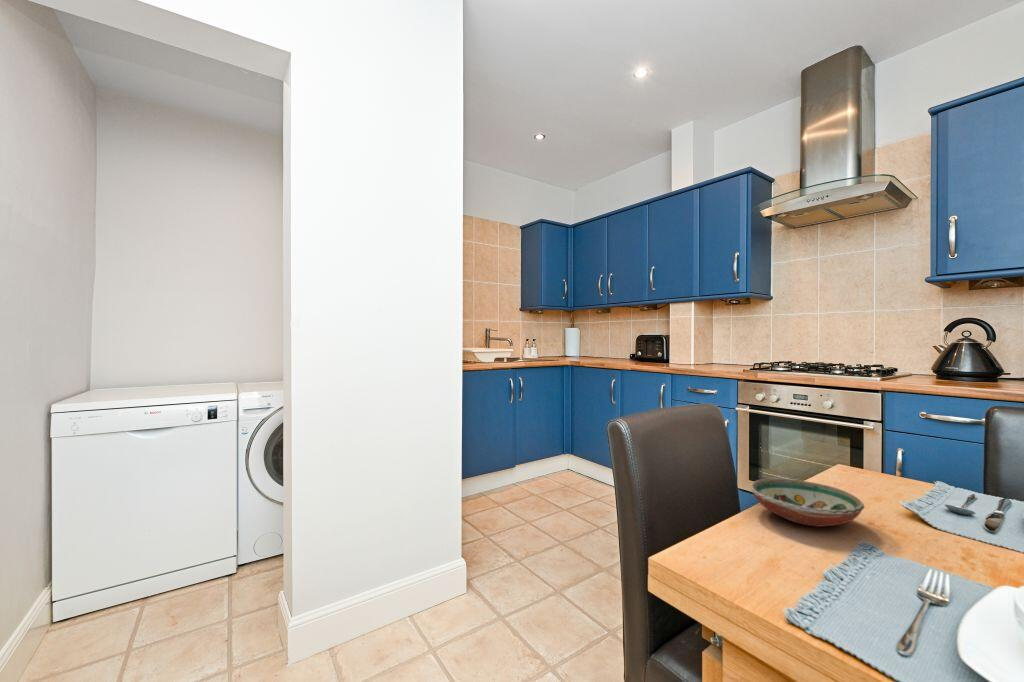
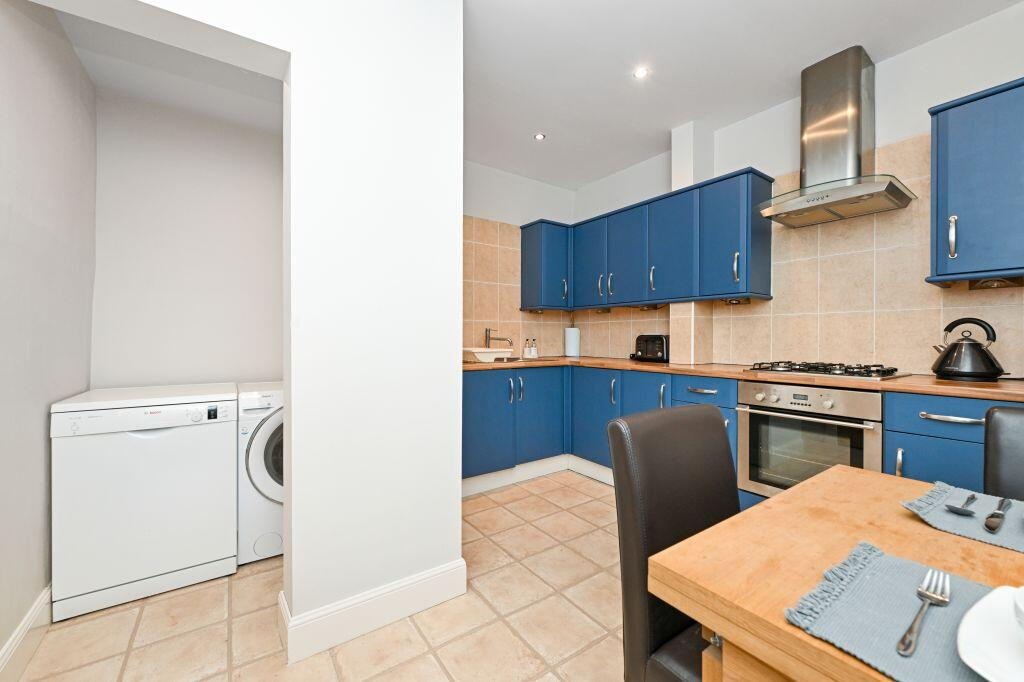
- decorative bowl (803, 504)
